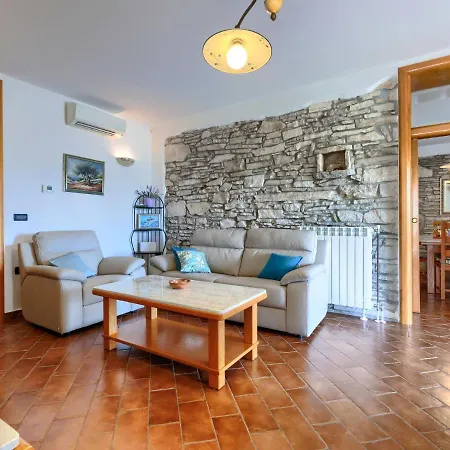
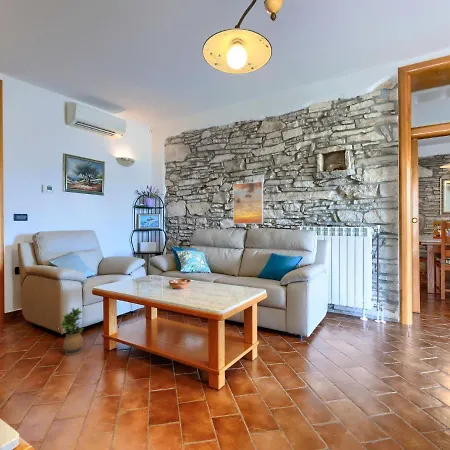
+ potted plant (70, 330)
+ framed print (247, 203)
